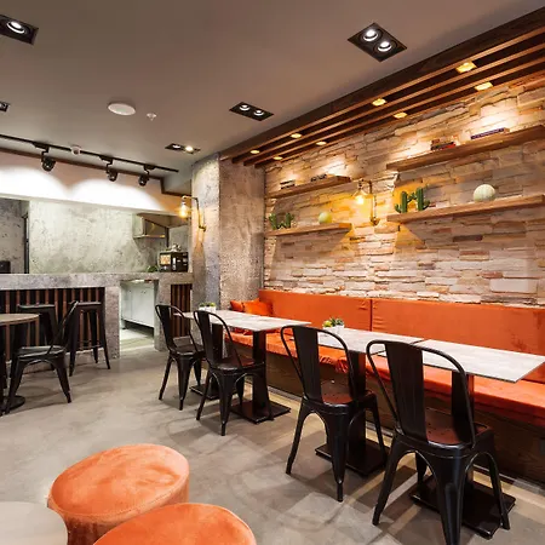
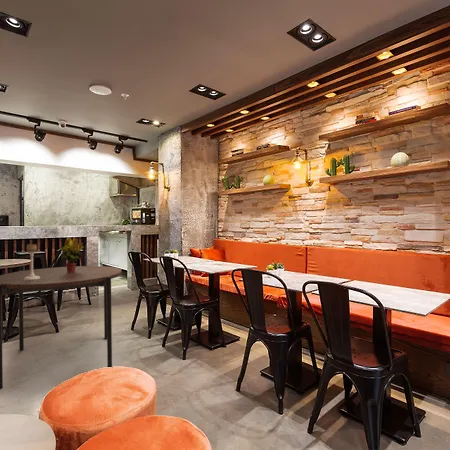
+ potted plant (70, 254)
+ candle holder (31, 261)
+ dining table (58, 289)
